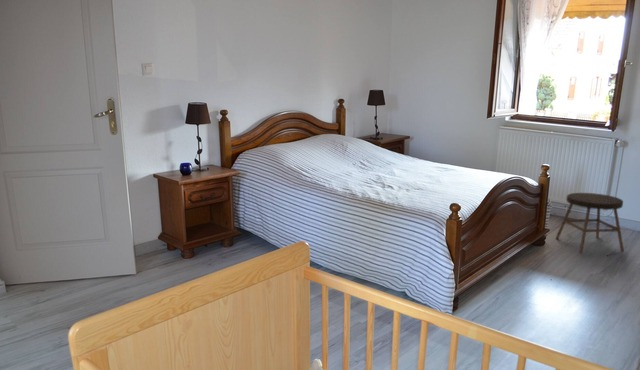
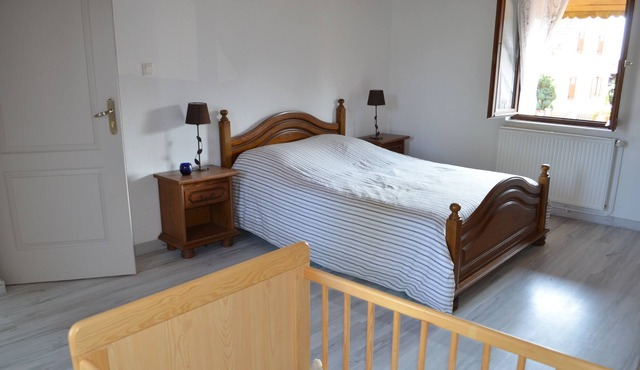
- stool (591, 221)
